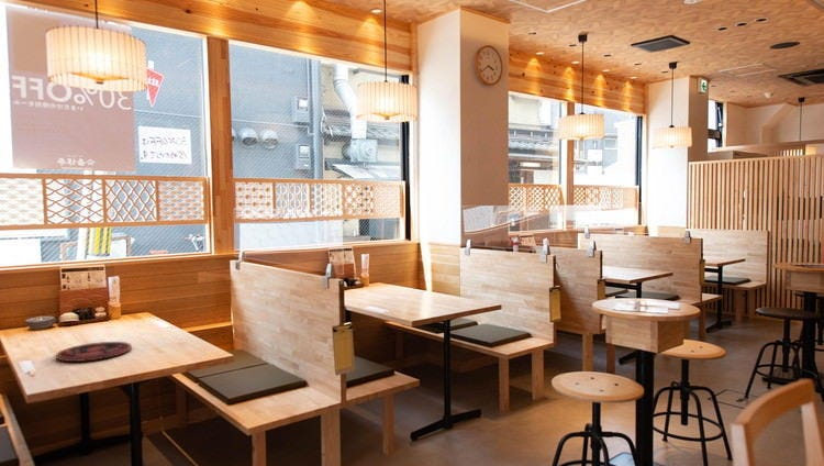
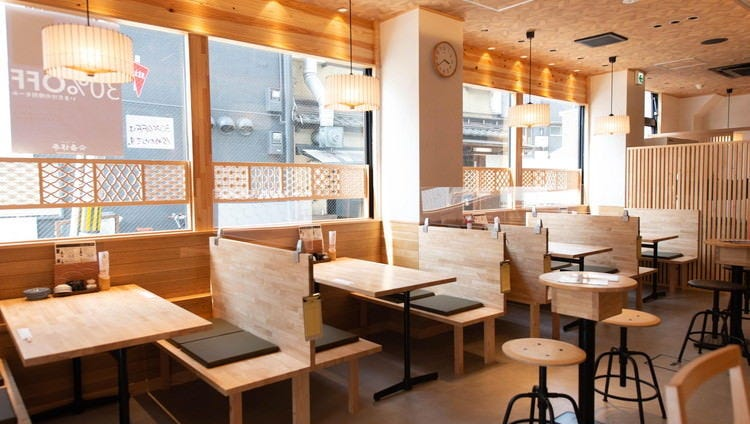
- plate (94, 351)
